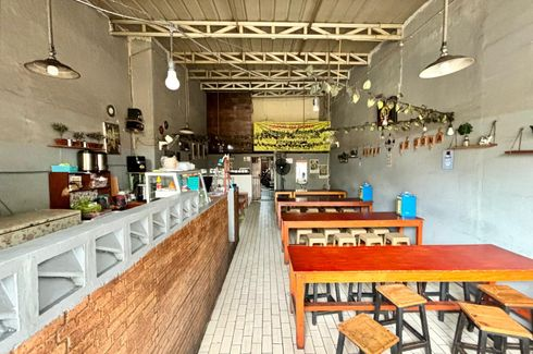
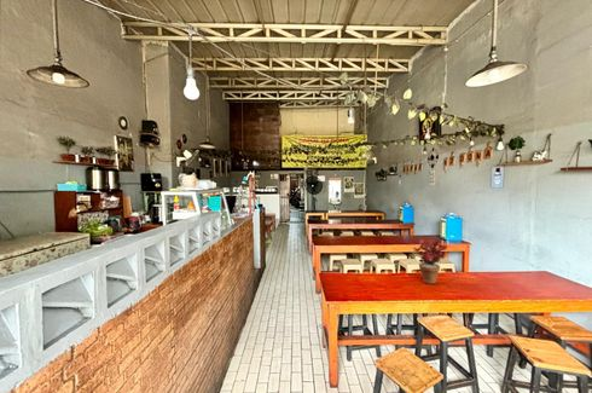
+ potted plant (429, 260)
